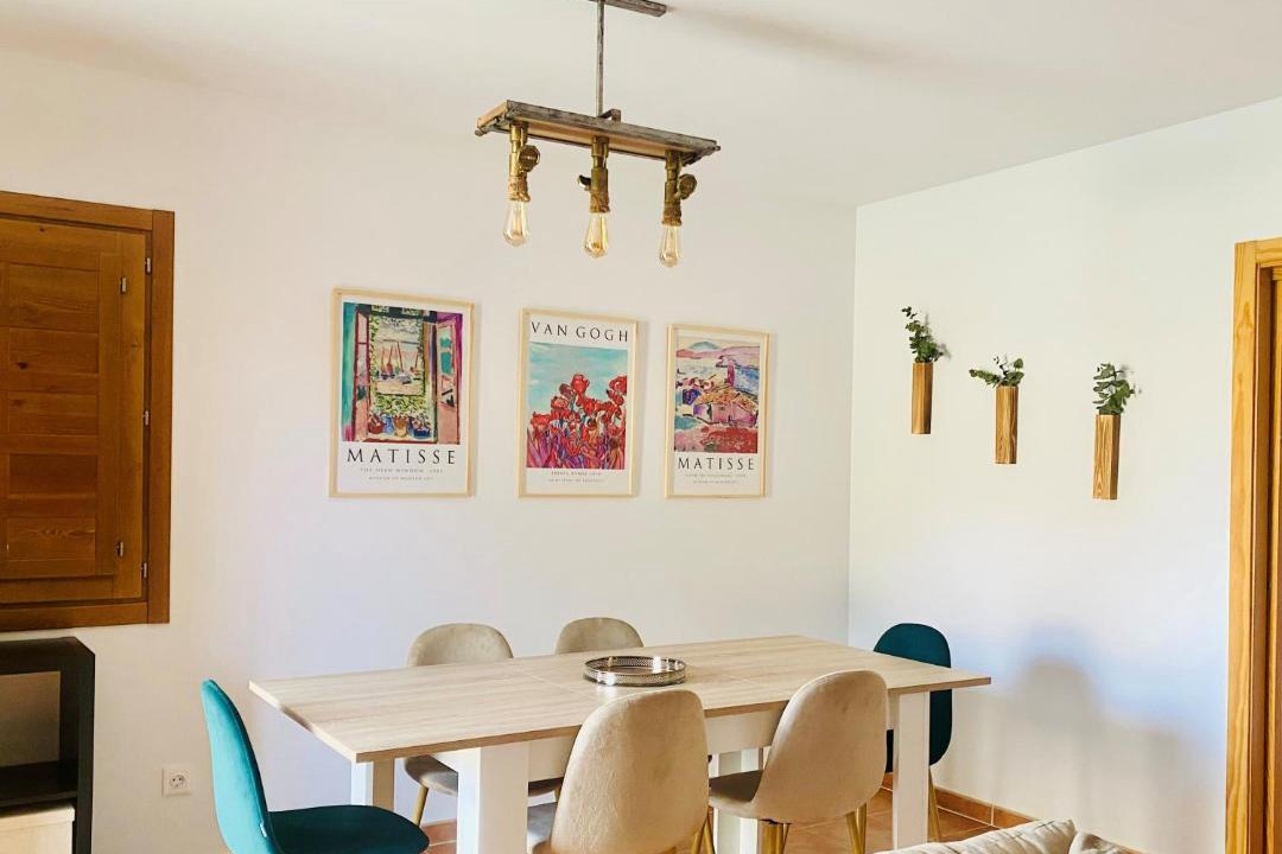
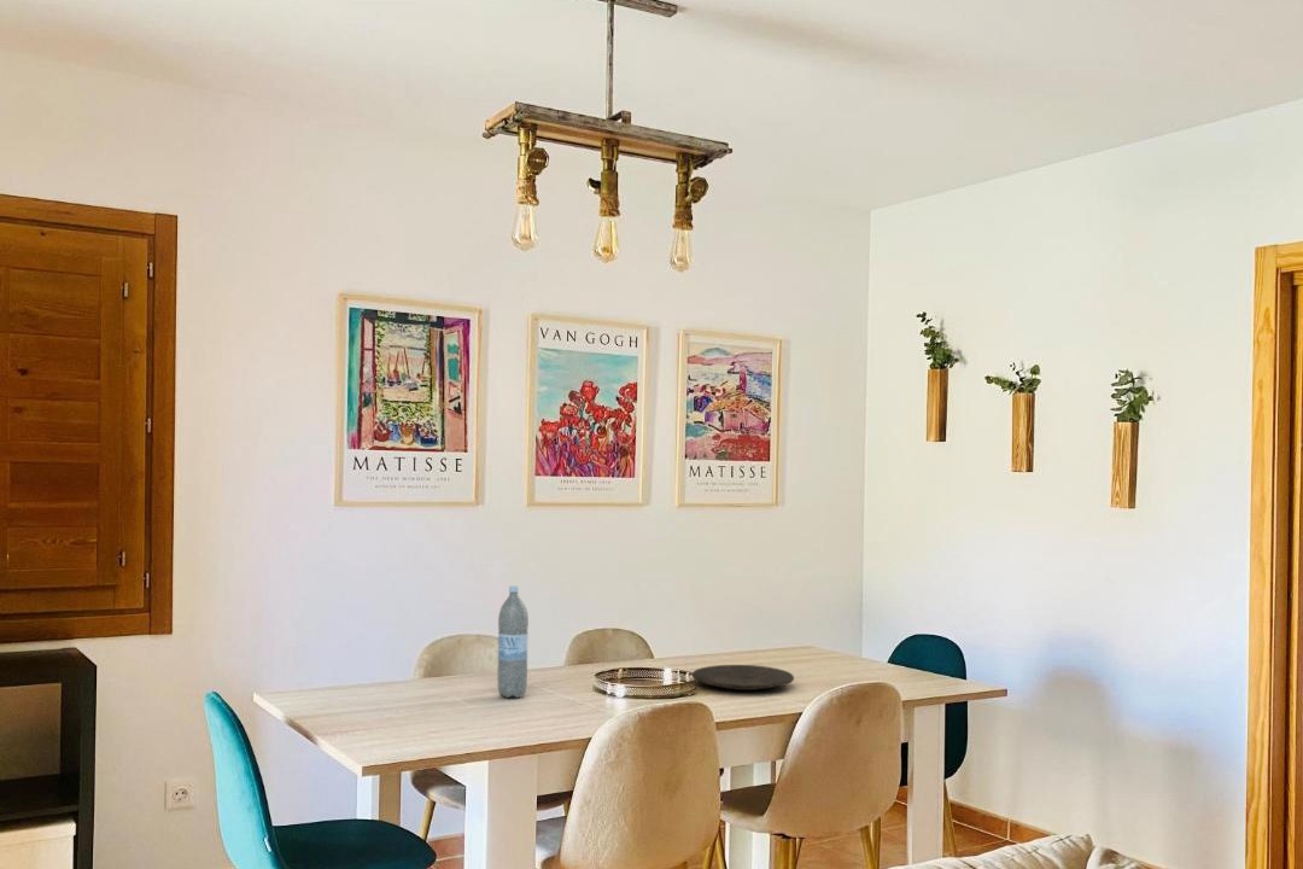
+ water bottle (513, 641)
+ plate (742, 680)
